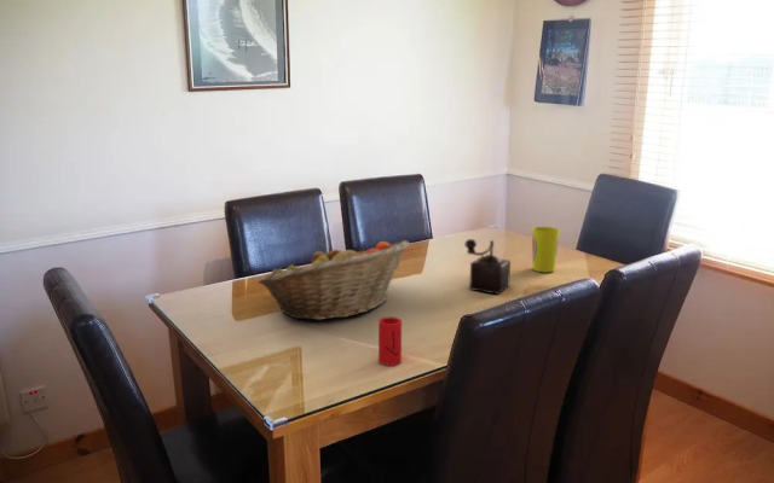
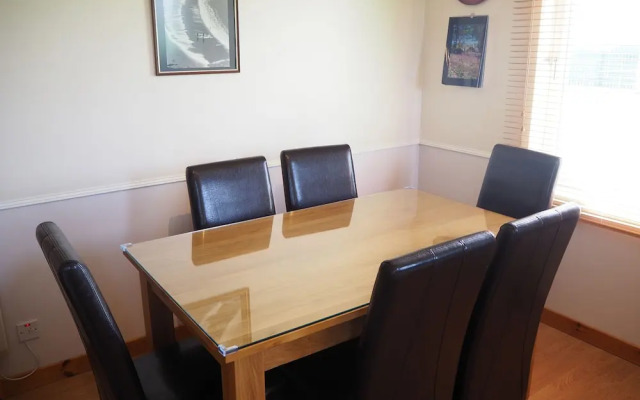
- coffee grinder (486, 263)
- fruit basket (337, 273)
- cup (389, 341)
- cup (544, 249)
